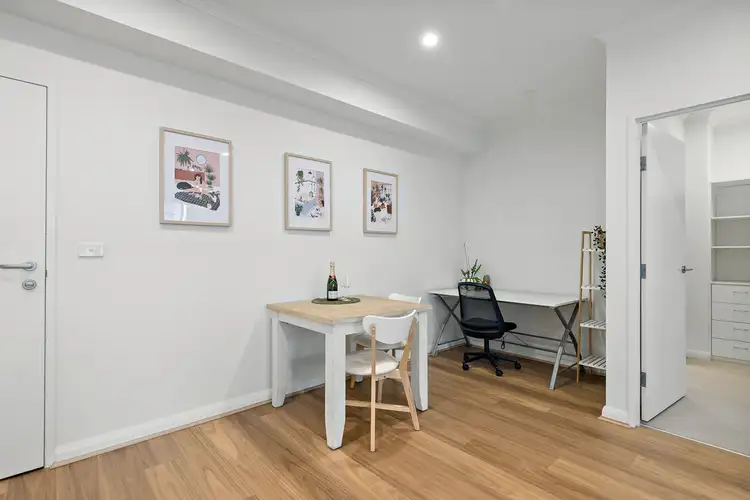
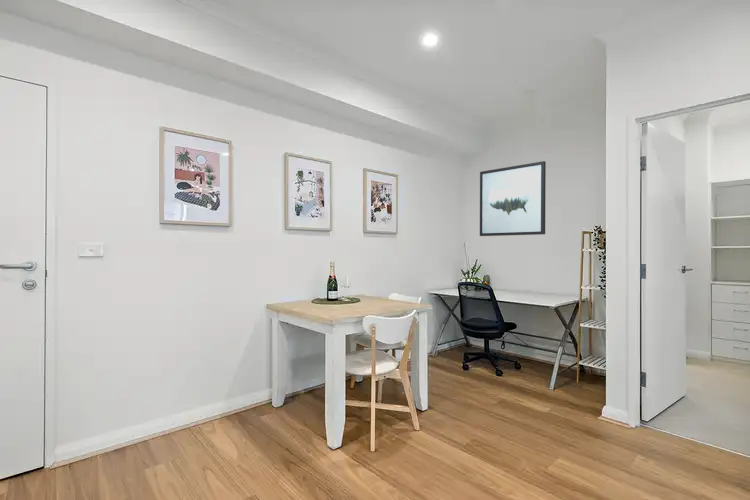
+ wall art (510, 201)
